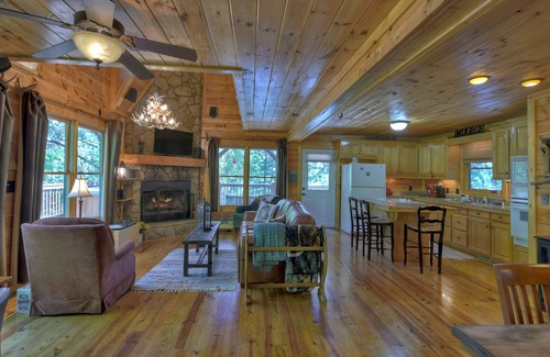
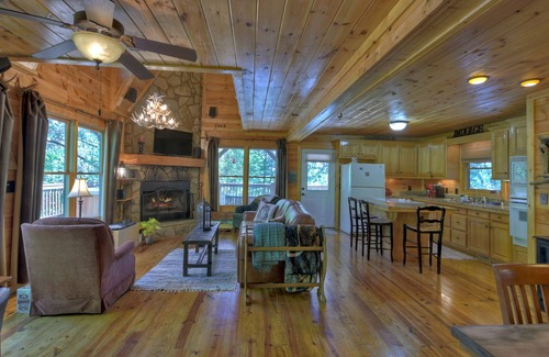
+ potted plant (150, 231)
